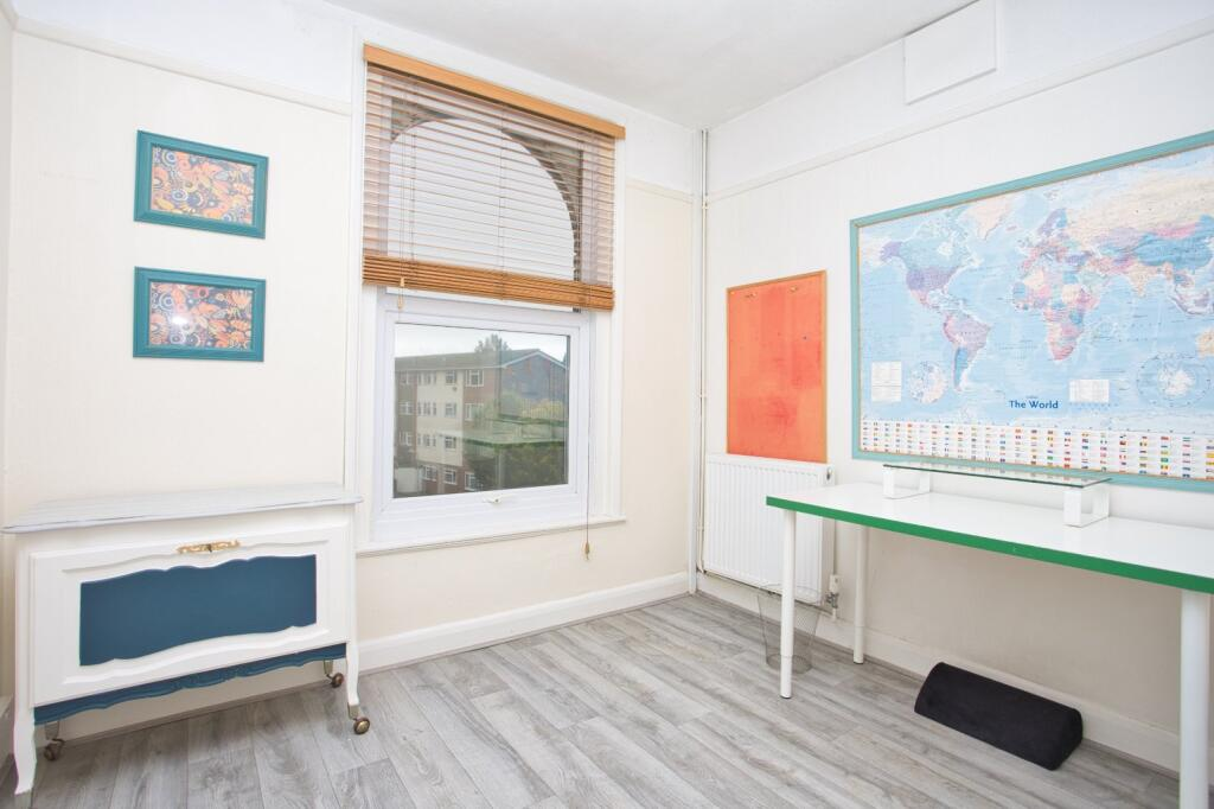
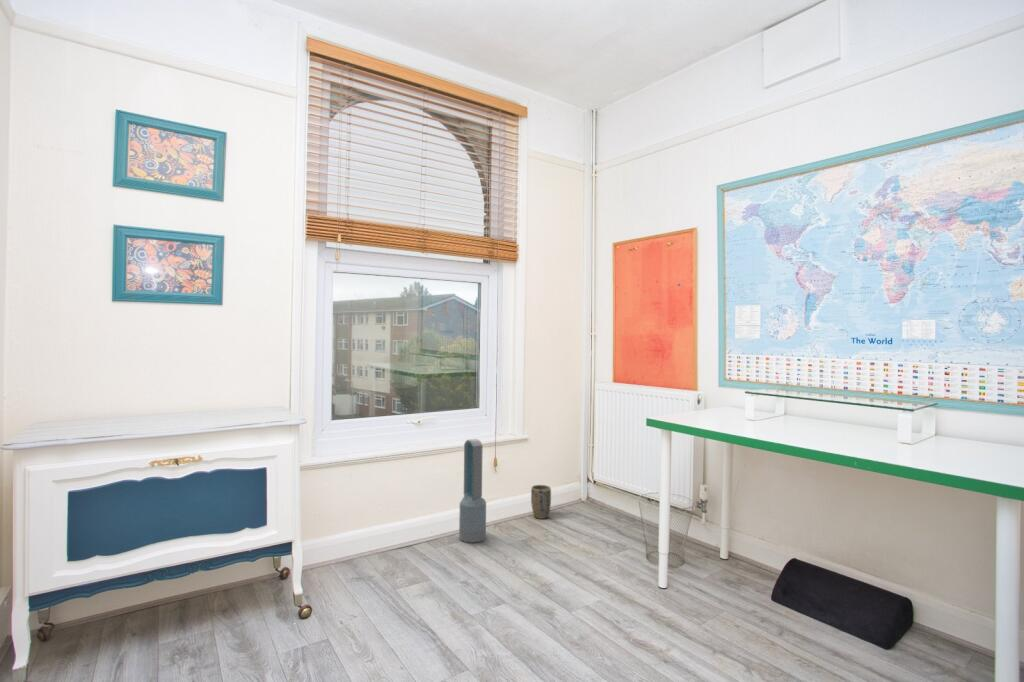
+ air purifier (473, 488)
+ plant pot (541, 501)
